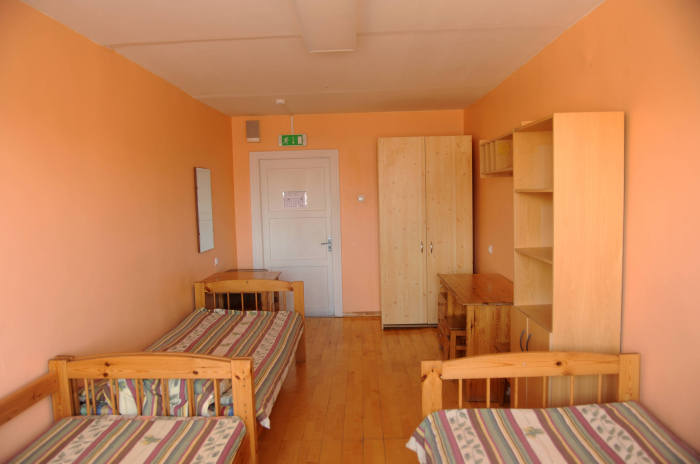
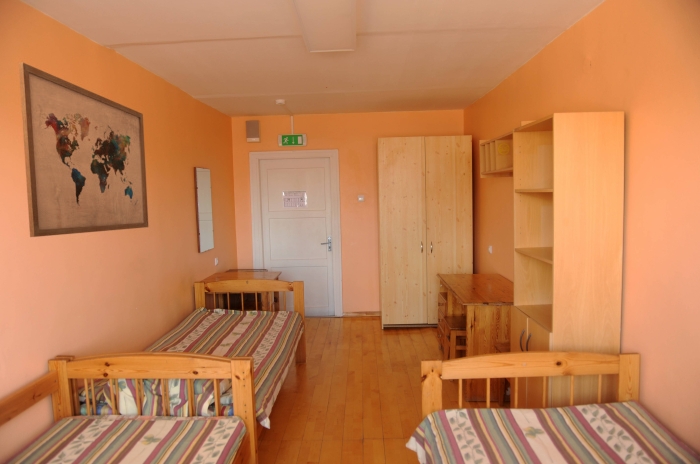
+ wall art (97, 162)
